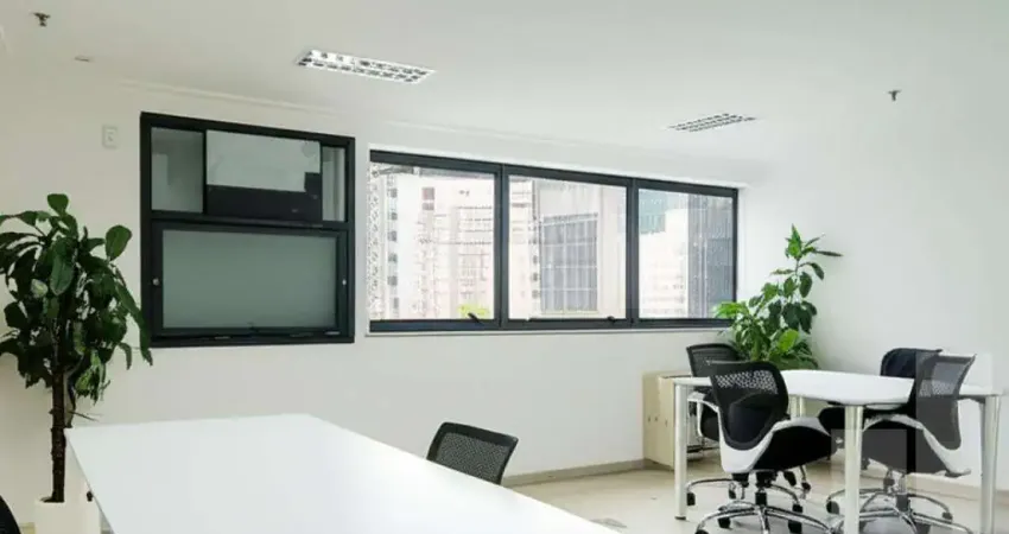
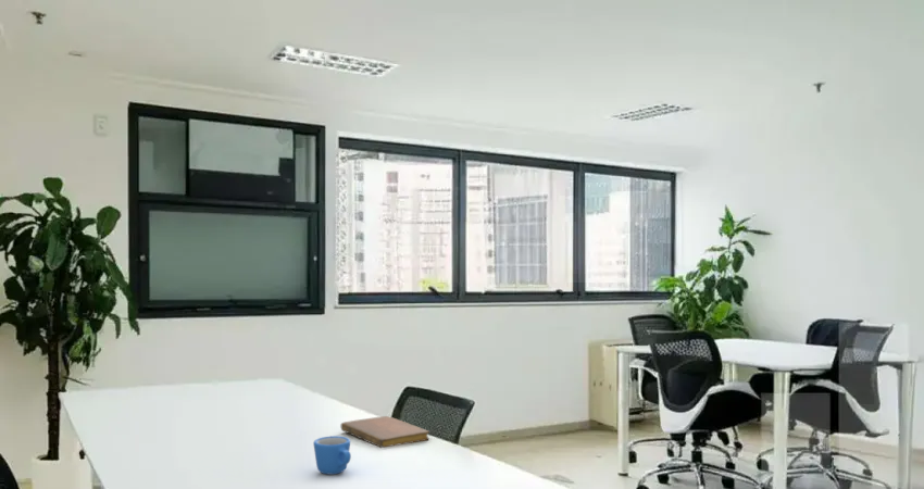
+ notebook (384, 430)
+ mug (335, 456)
